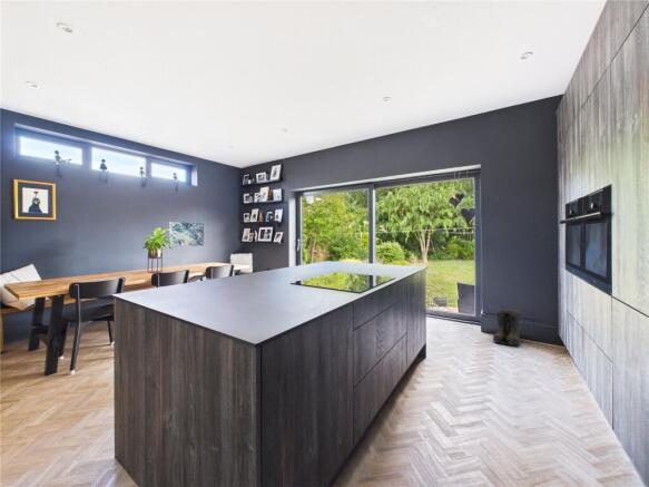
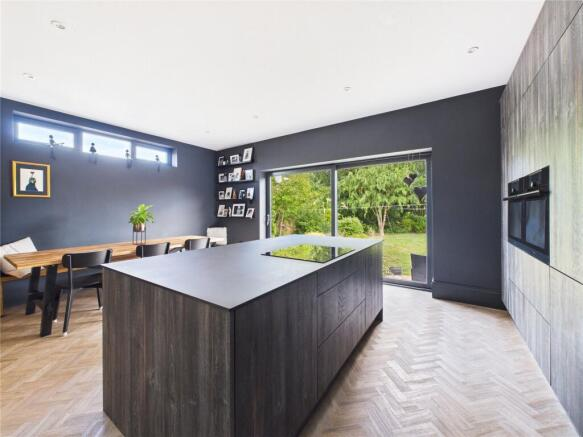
- wall art (187, 234)
- boots (507, 325)
